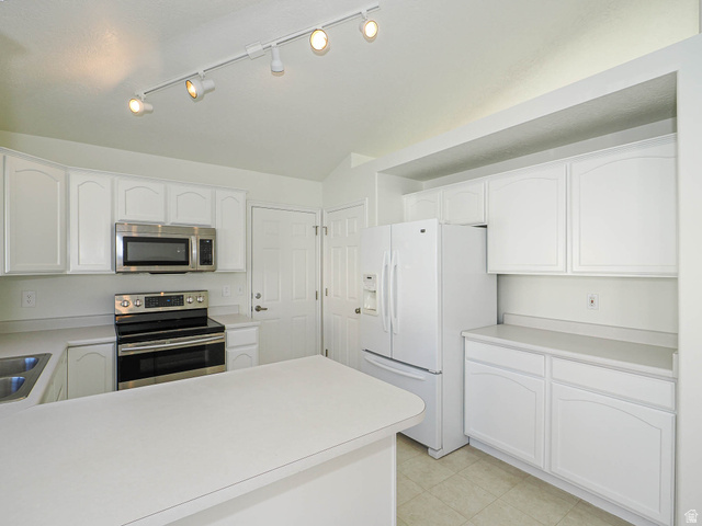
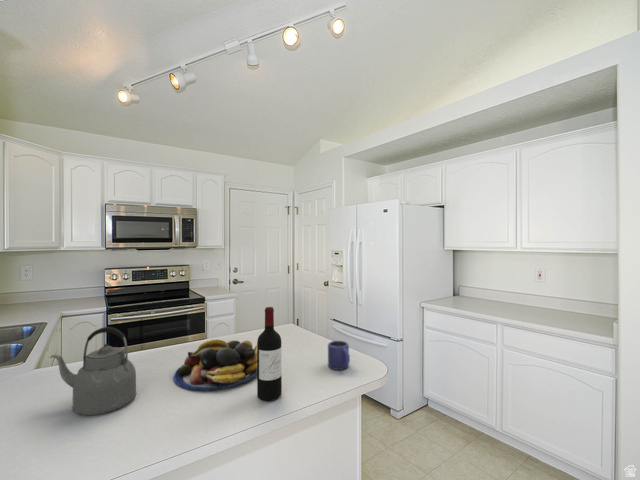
+ fruit bowl (220, 354)
+ kettle (92, 365)
+ mug (340, 355)
+ wine bottle (269, 351)
